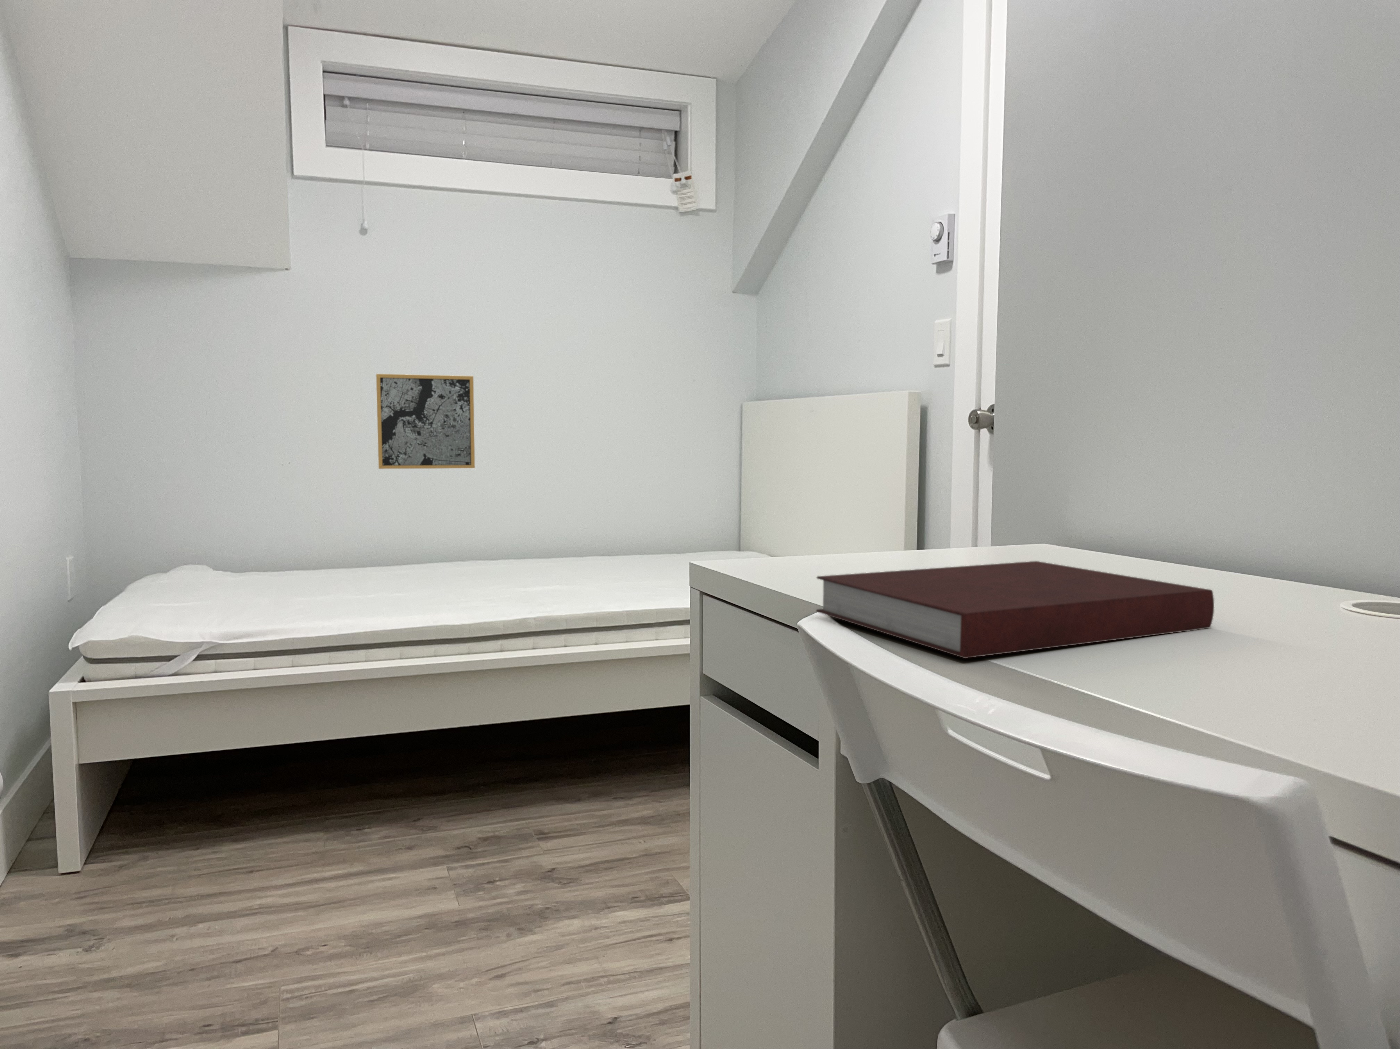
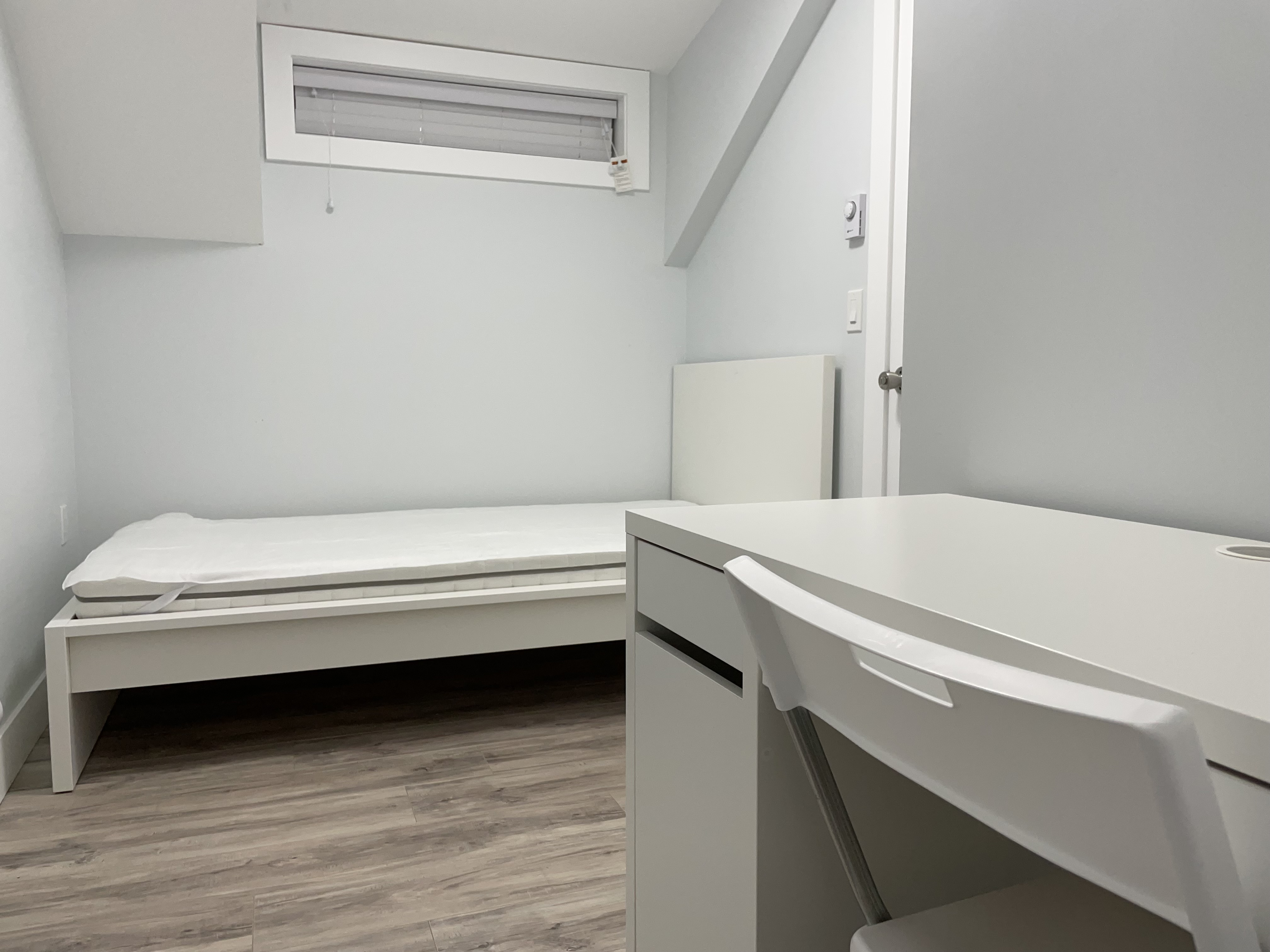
- wall art (426, 422)
- notebook (1006, 602)
